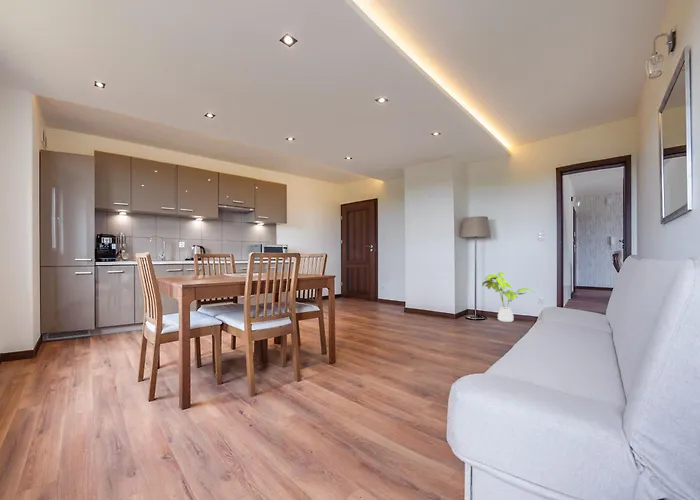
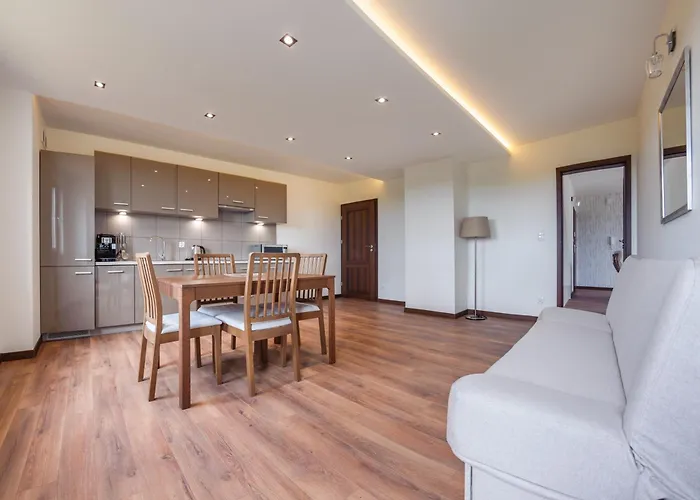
- house plant (505, 295)
